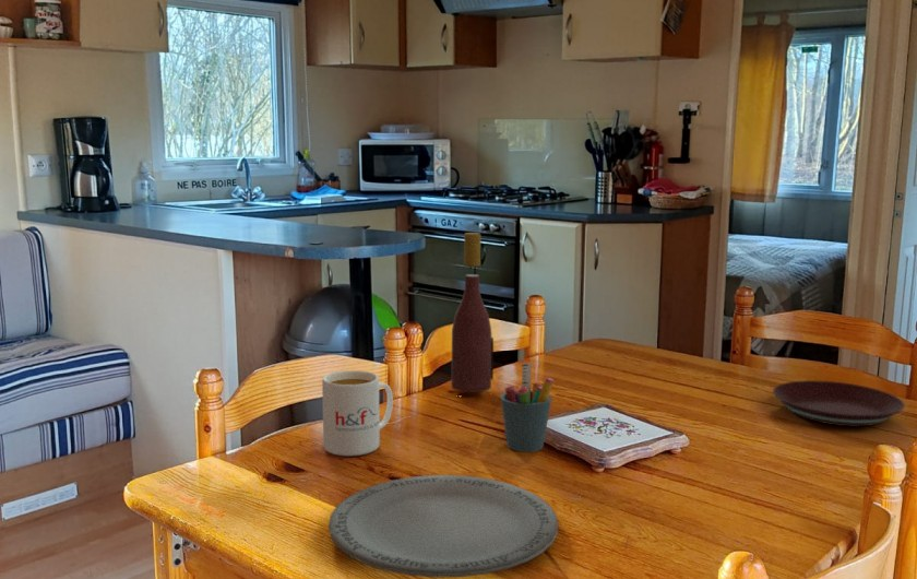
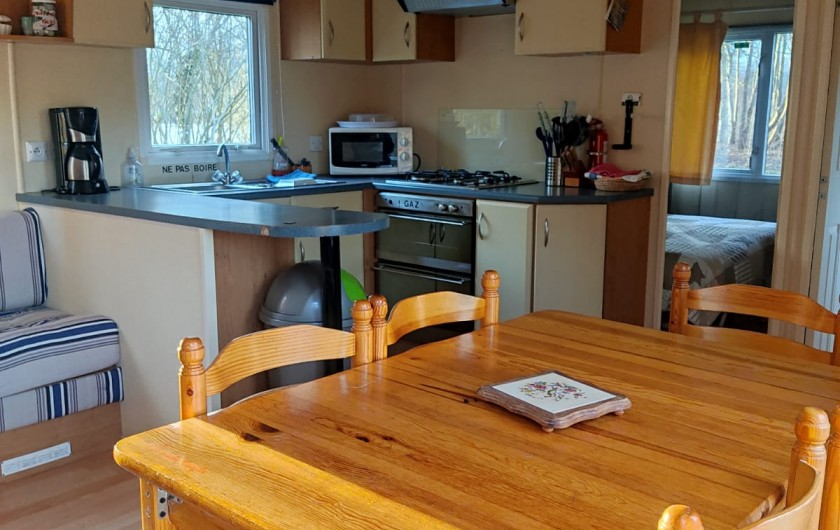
- mug (360, 410)
- plate (836, 404)
- wine bottle (472, 314)
- pen holder (526, 409)
- plate (443, 523)
